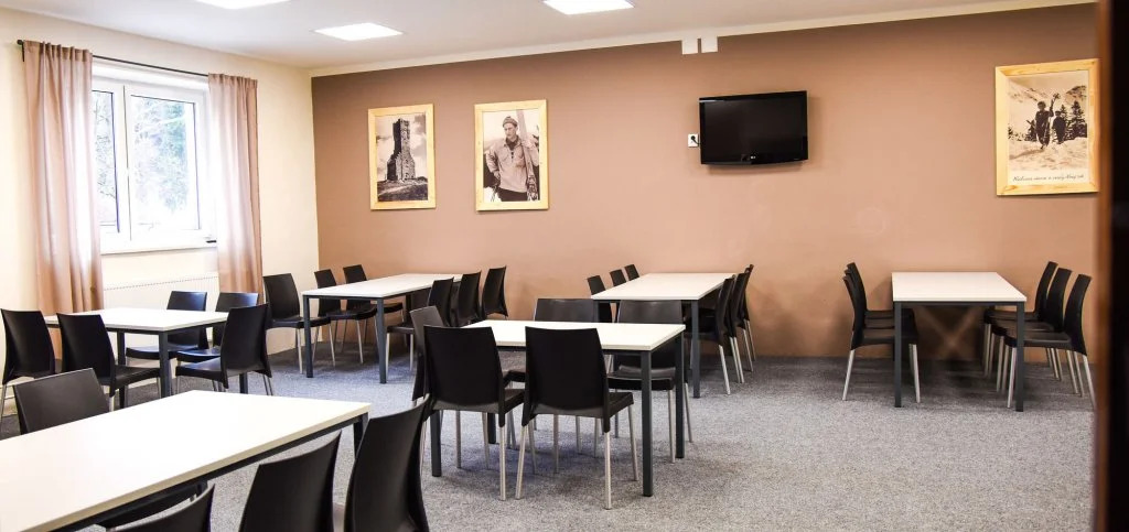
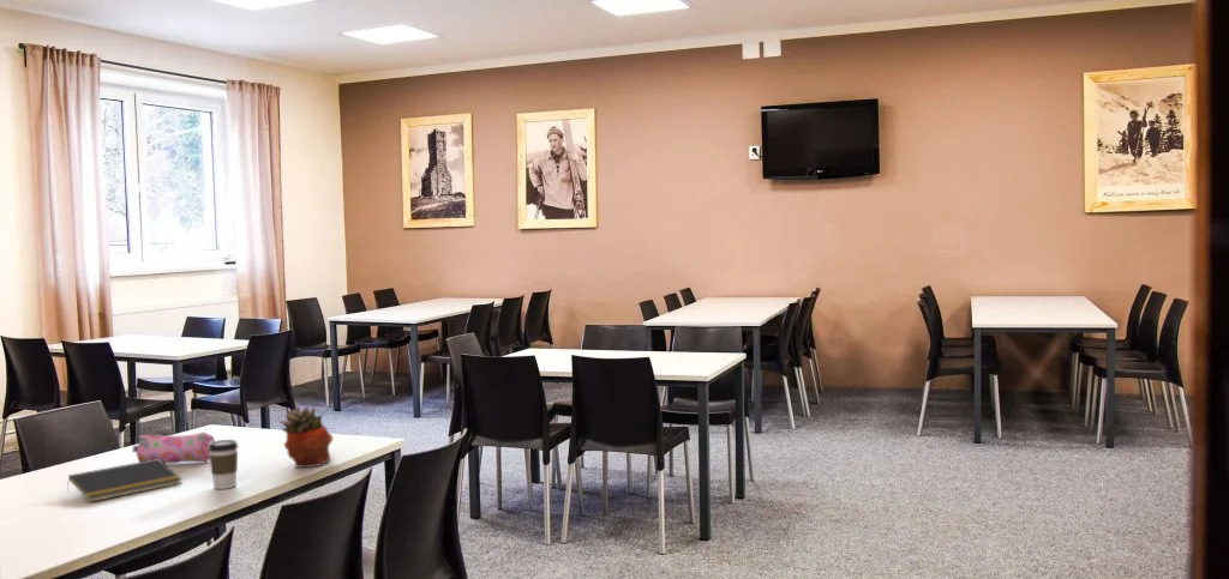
+ pencil case (174, 447)
+ coffee cup (223, 464)
+ notepad (126, 478)
+ succulent planter (307, 434)
